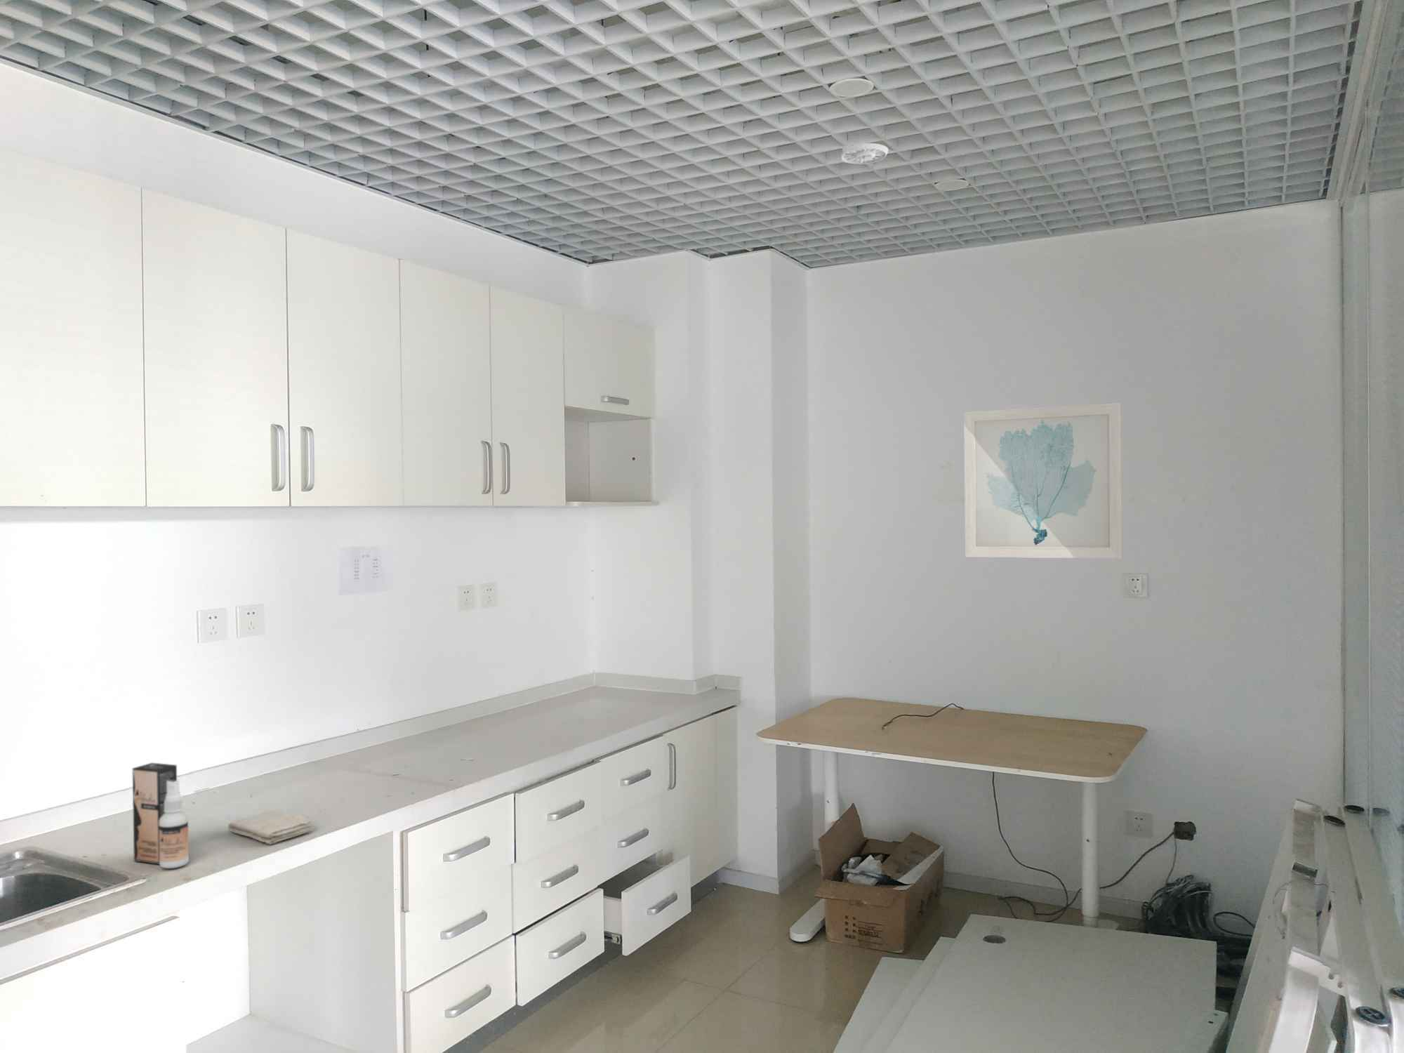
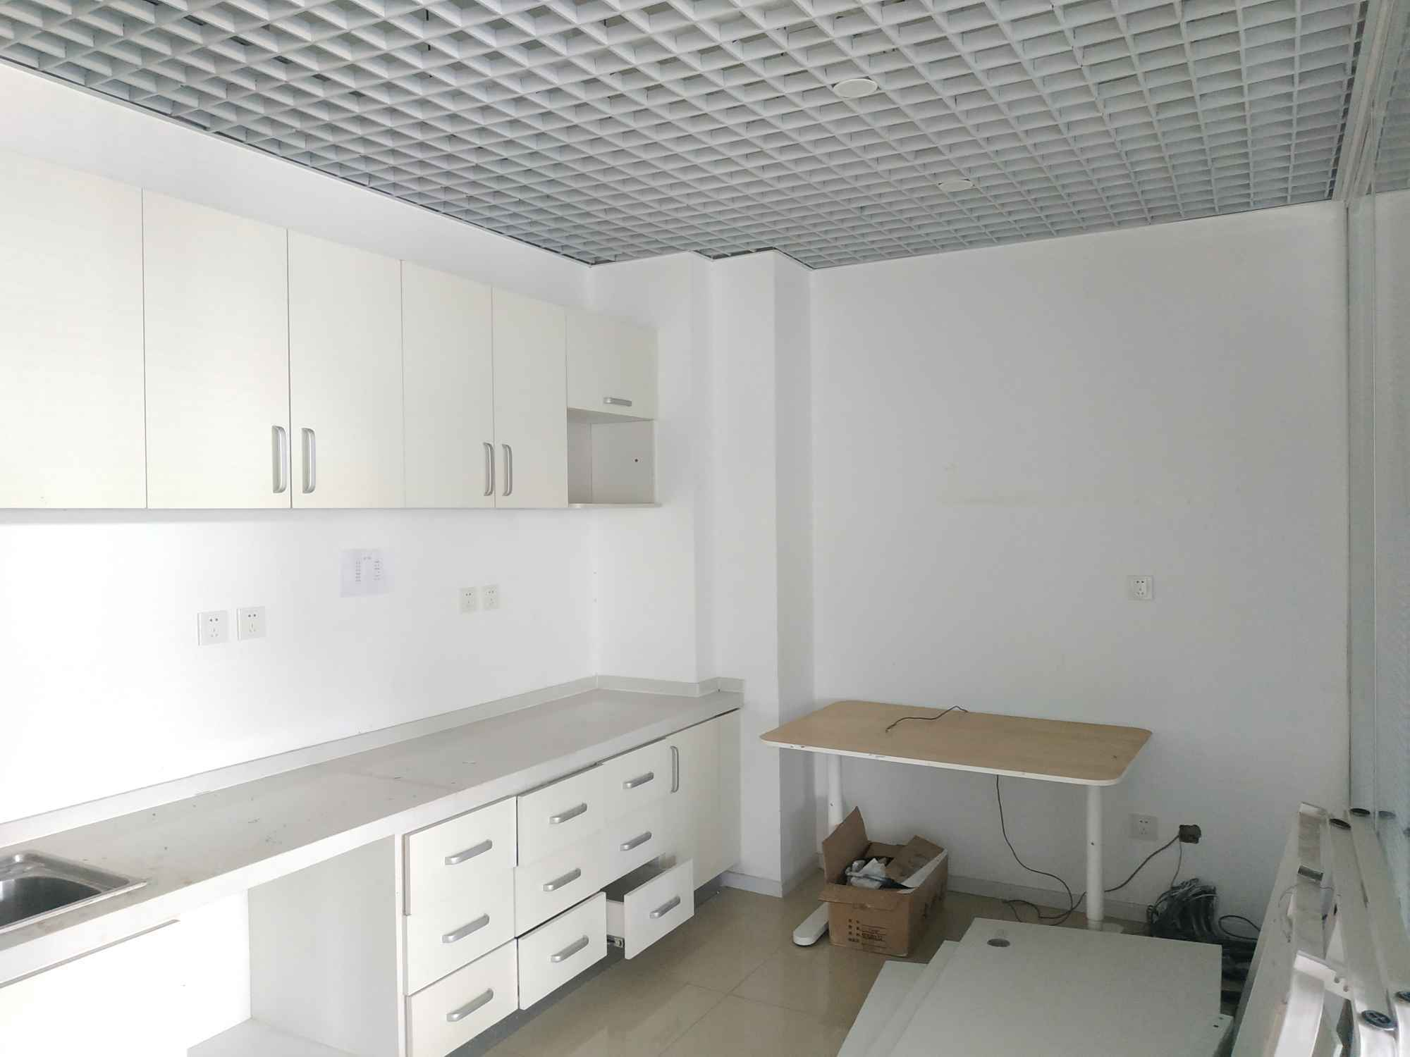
- smoke detector (865, 155)
- wall art (1040, 482)
- washcloth (271, 825)
- spray bottle (163, 815)
